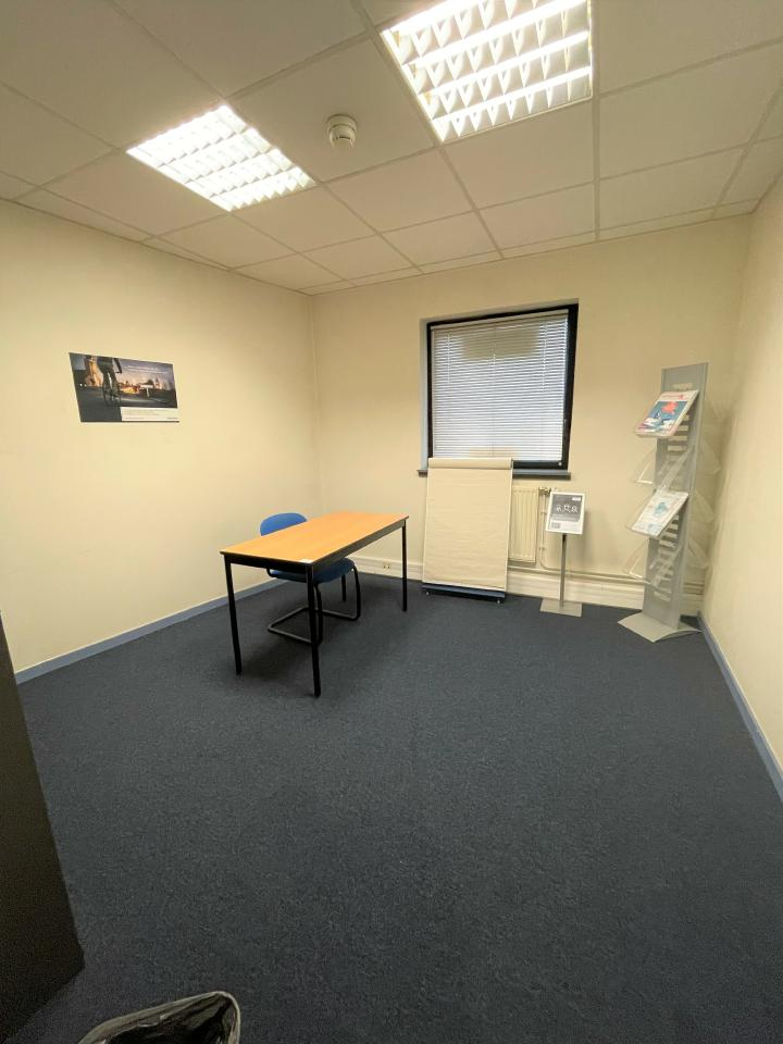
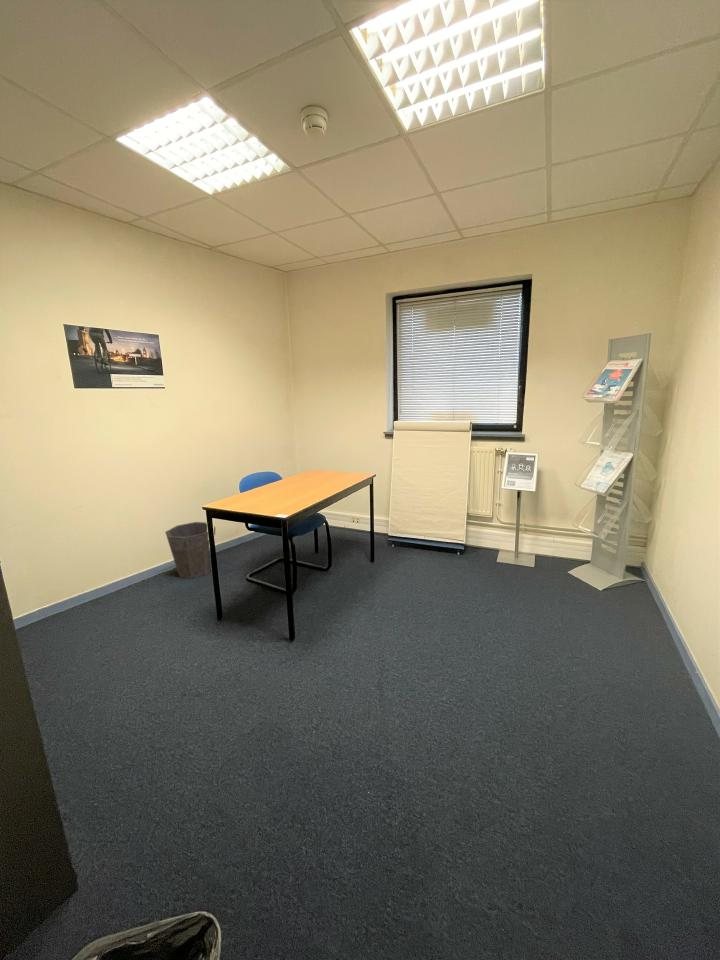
+ waste bin (193, 550)
